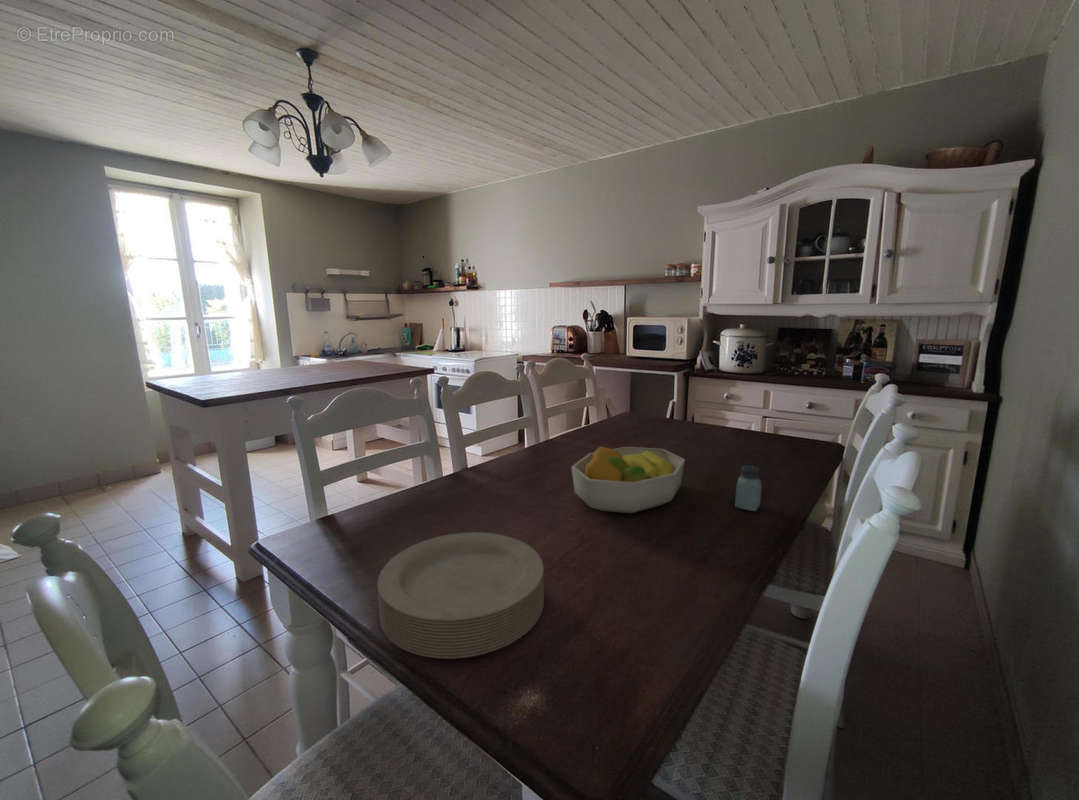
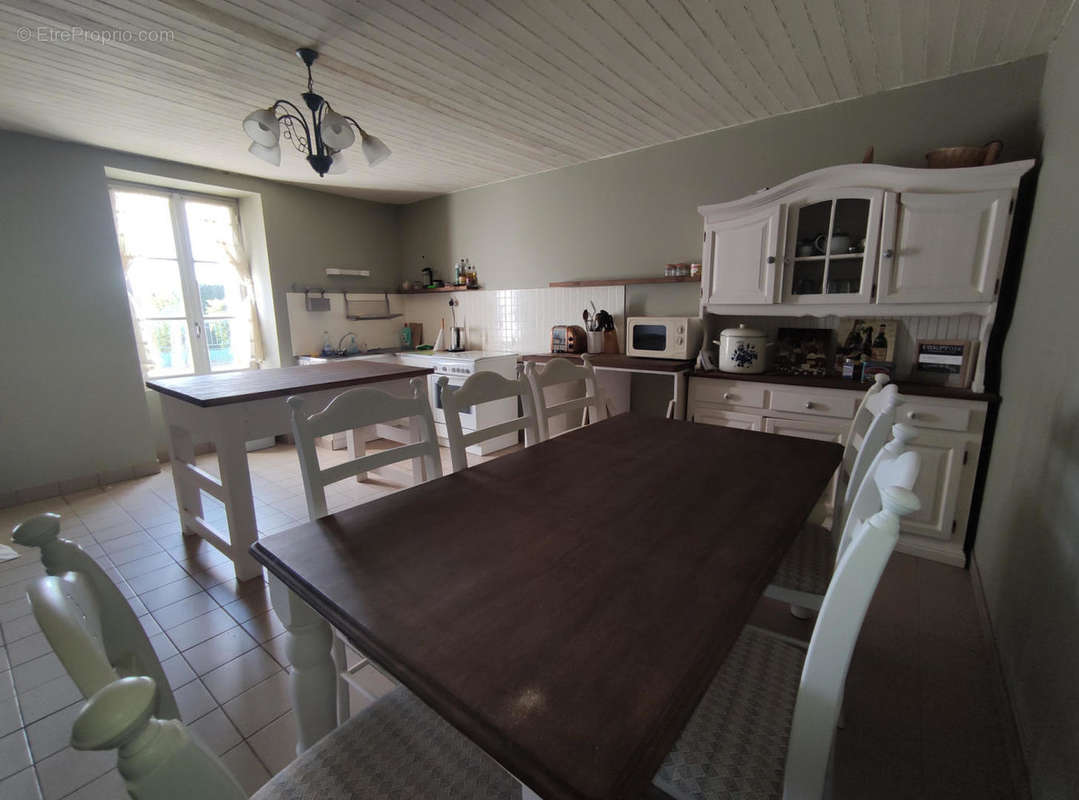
- plate (463, 589)
- saltshaker (748, 487)
- fruit bowl (629, 472)
